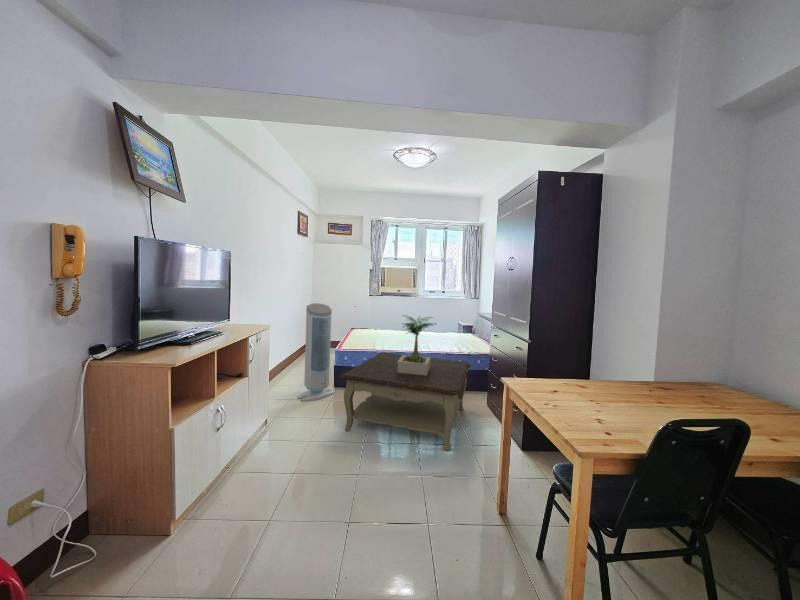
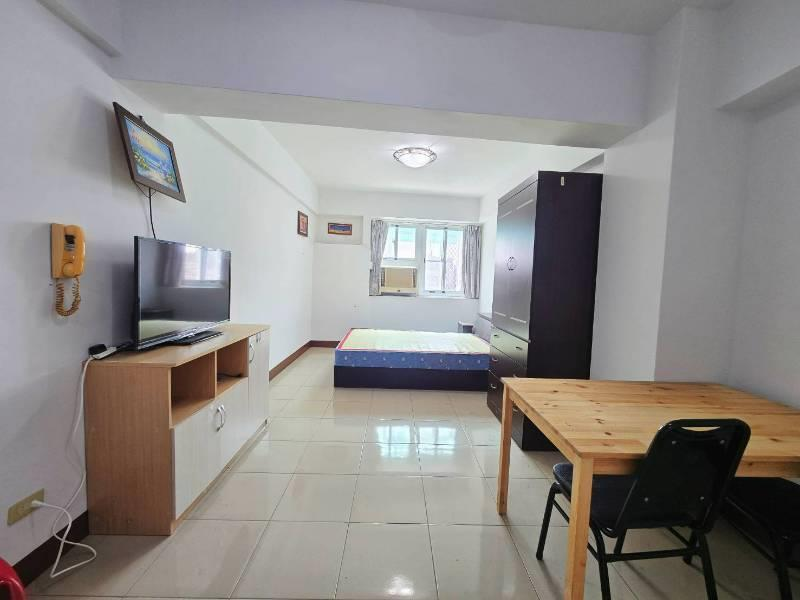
- air purifier (317, 349)
- coffee table (410, 393)
- potted plant (417, 343)
